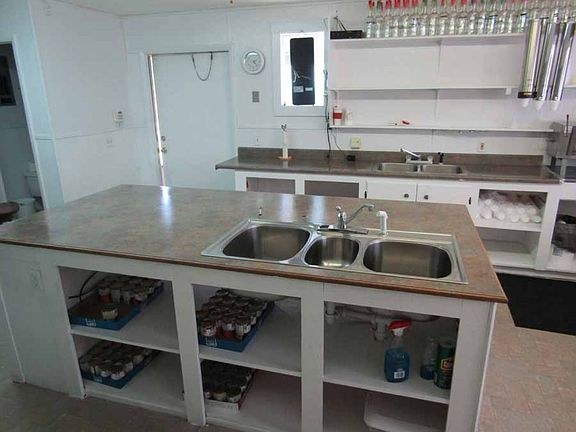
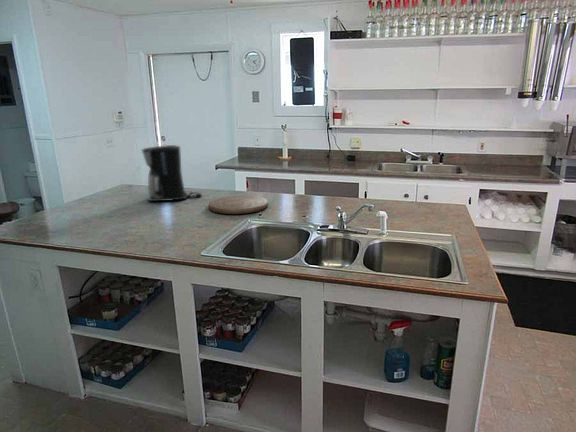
+ coffee maker (169, 173)
+ cutting board (238, 204)
